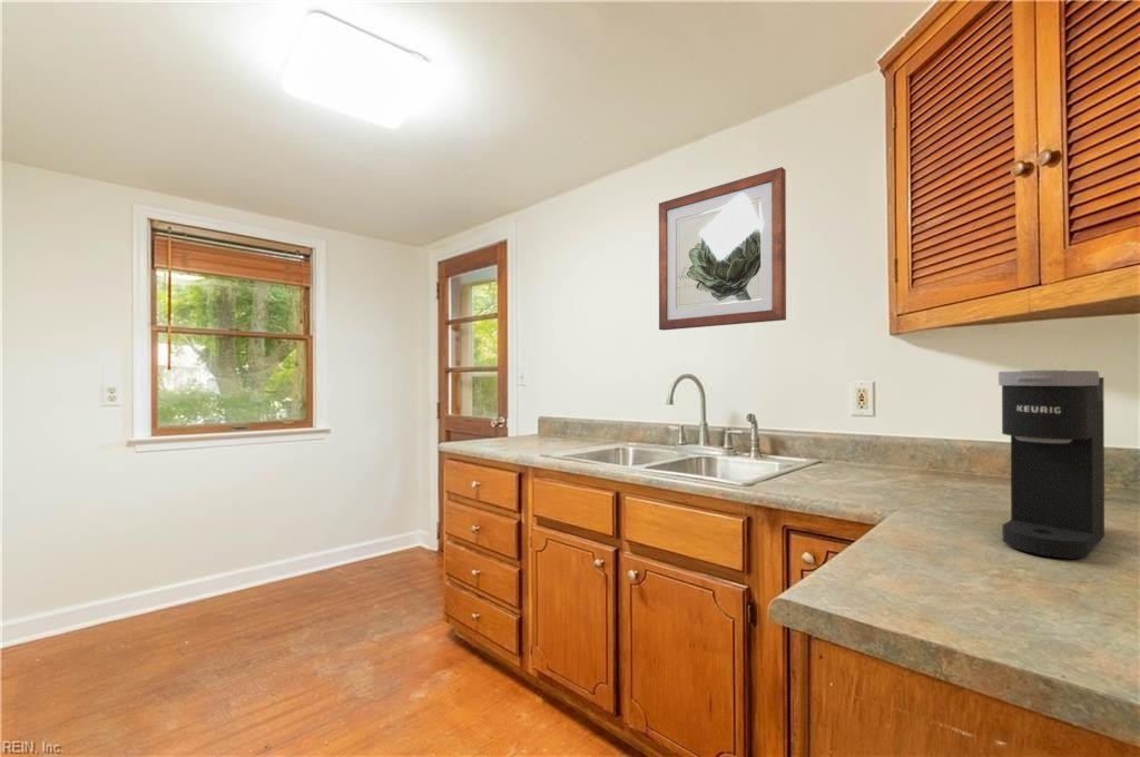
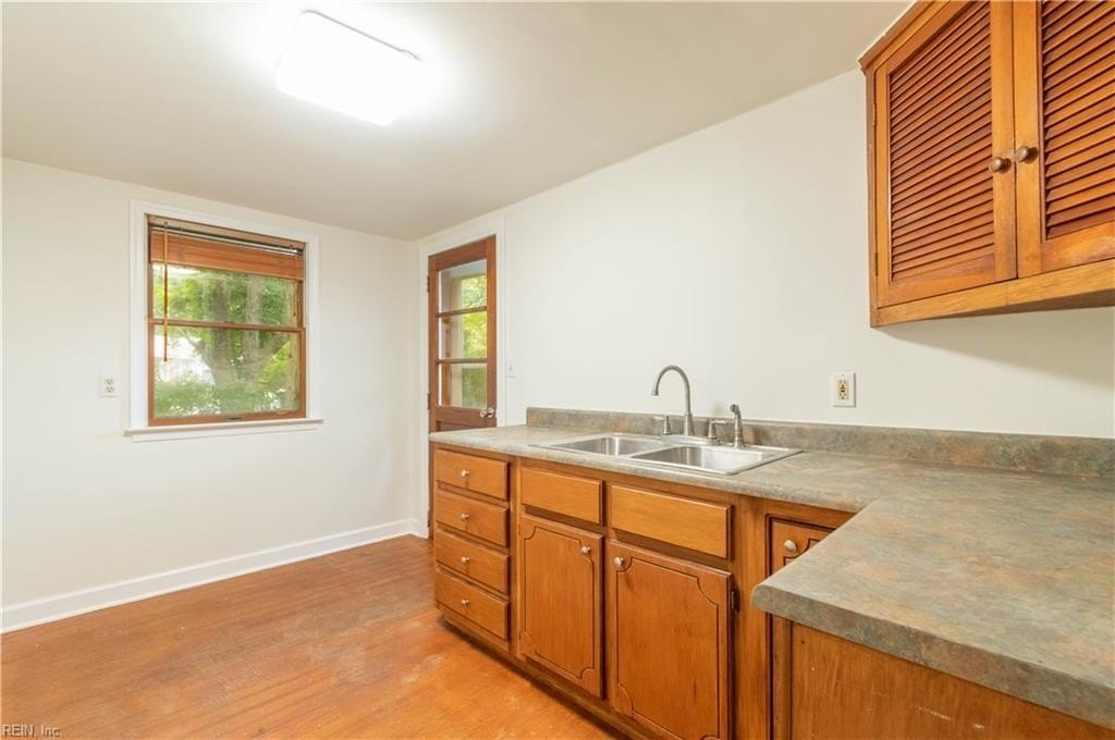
- coffee maker (1053, 454)
- wall art (716, 256)
